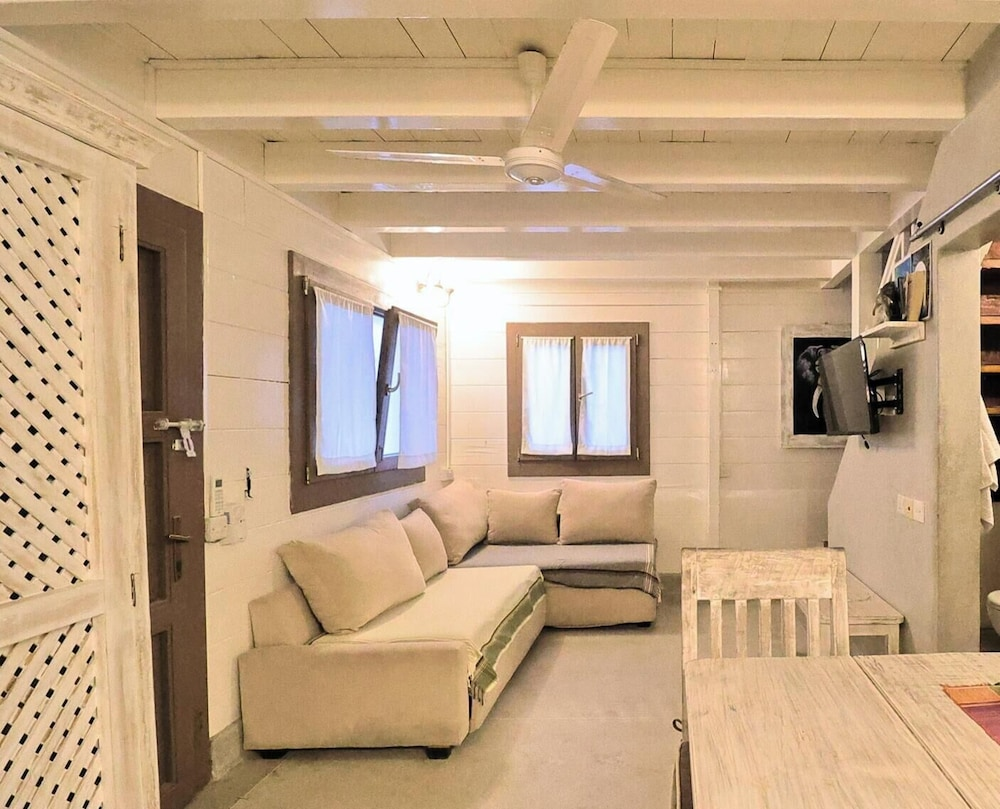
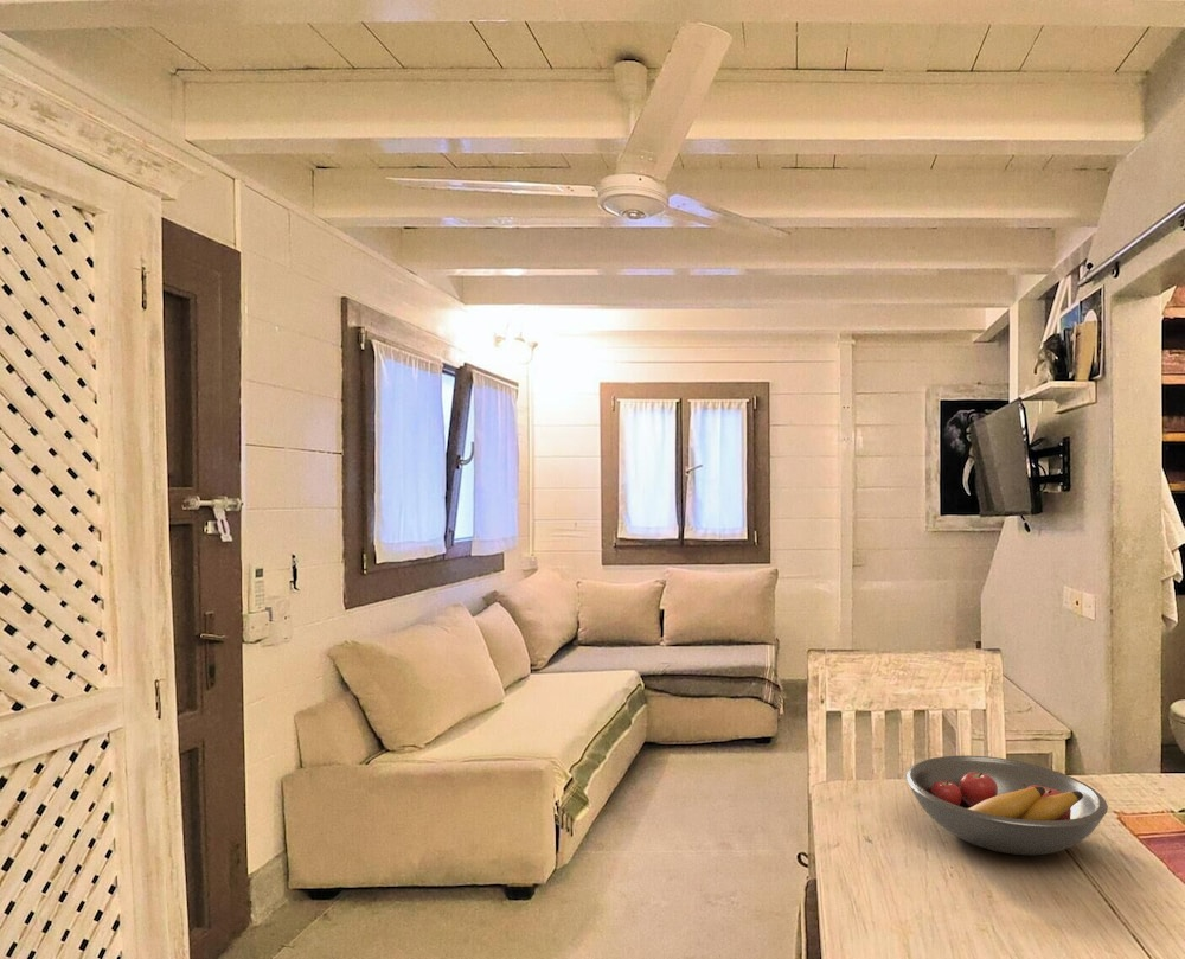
+ fruit bowl (1001, 804)
